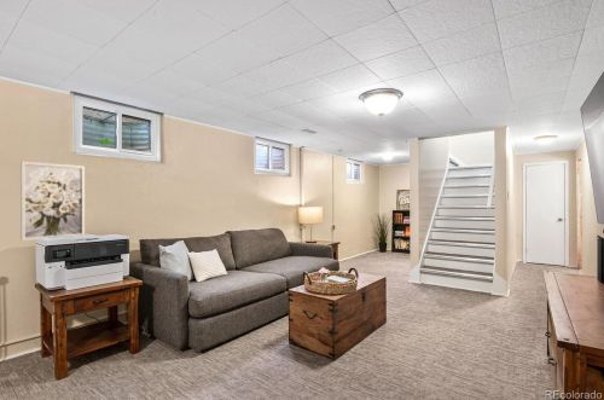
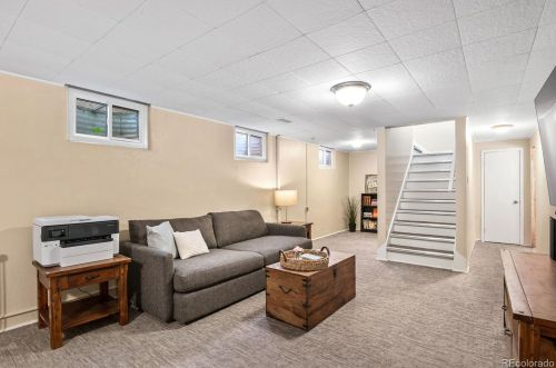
- wall art (54, 201)
